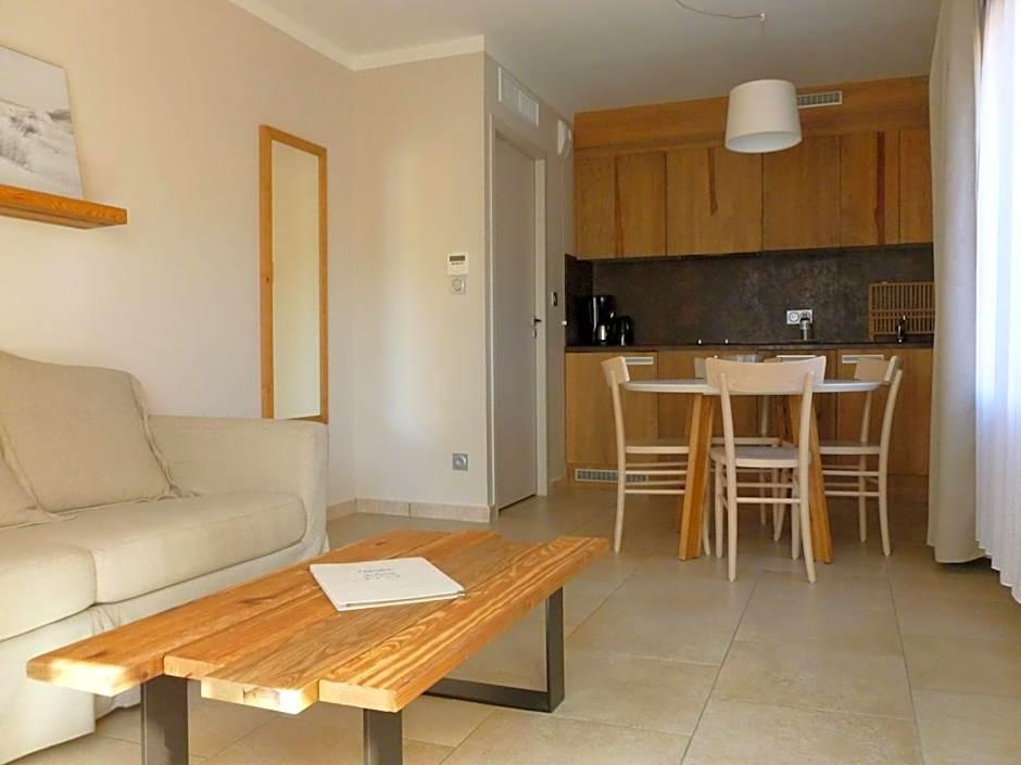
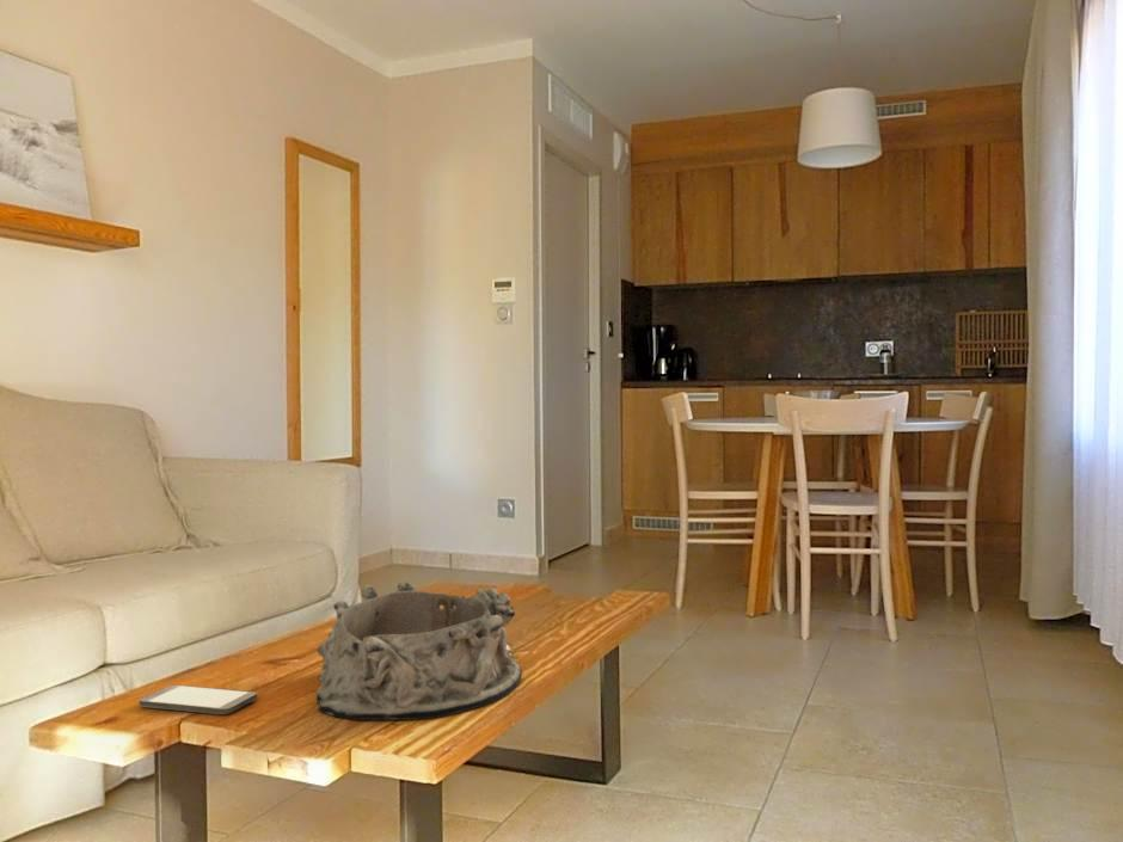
+ smartphone (198, 699)
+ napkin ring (421, 640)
